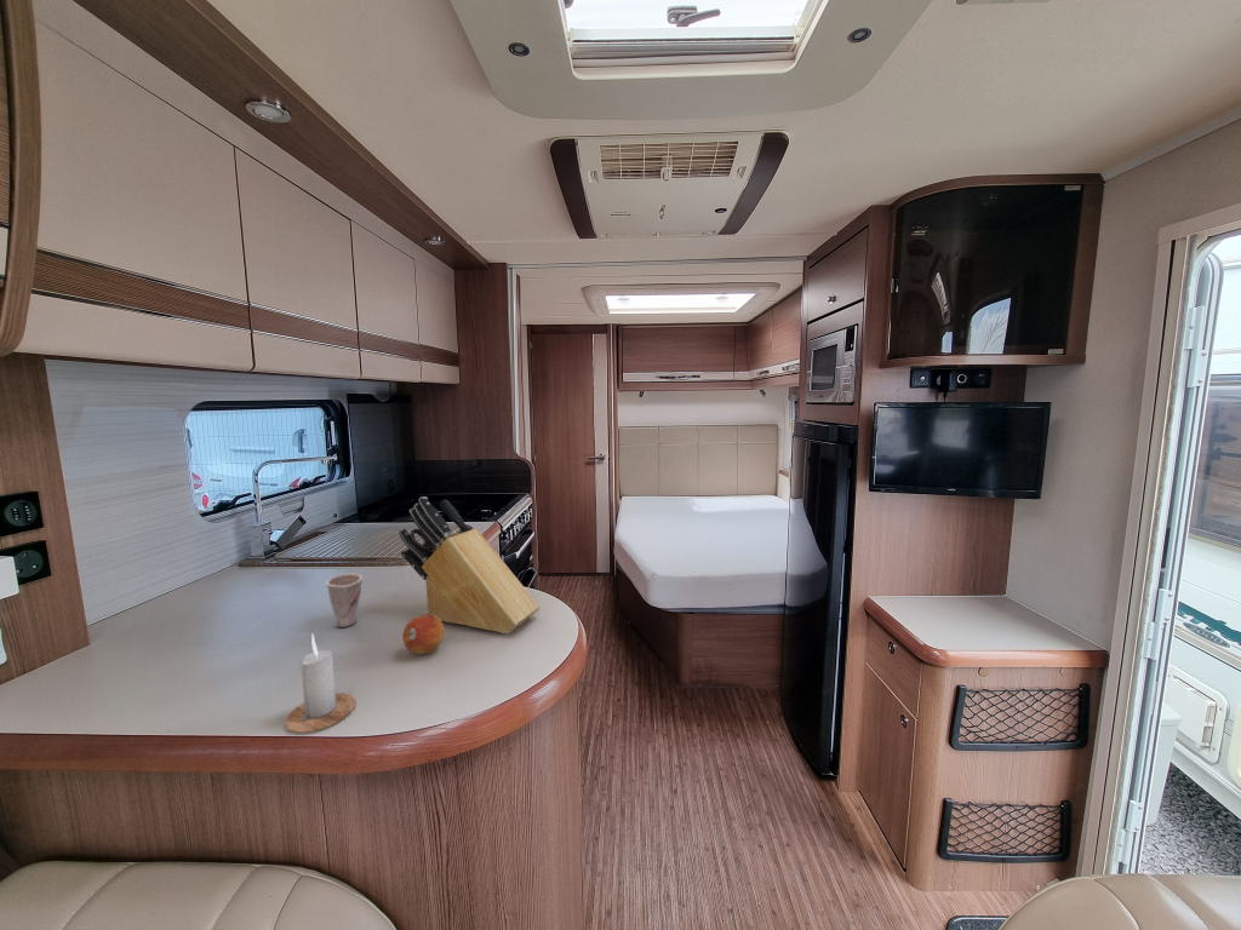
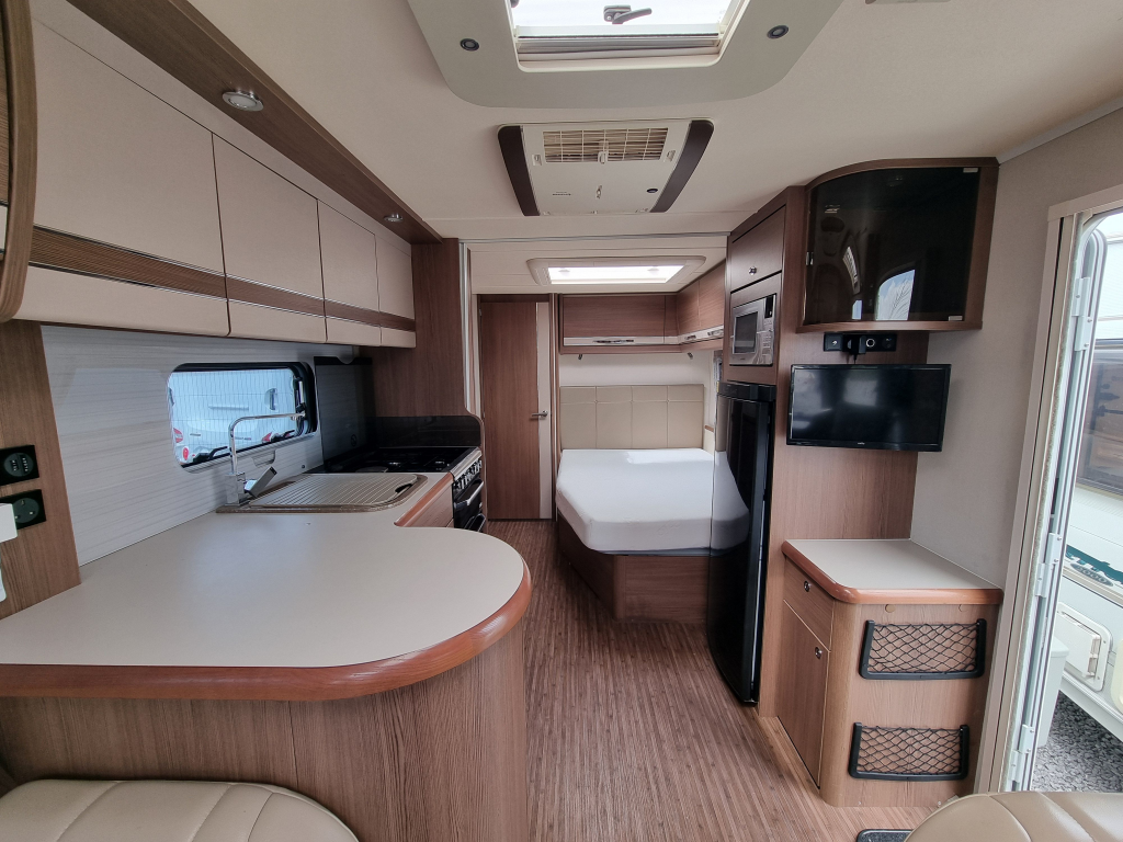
- cup (345, 601)
- knife block (467, 557)
- fruit (423, 635)
- candle (318, 672)
